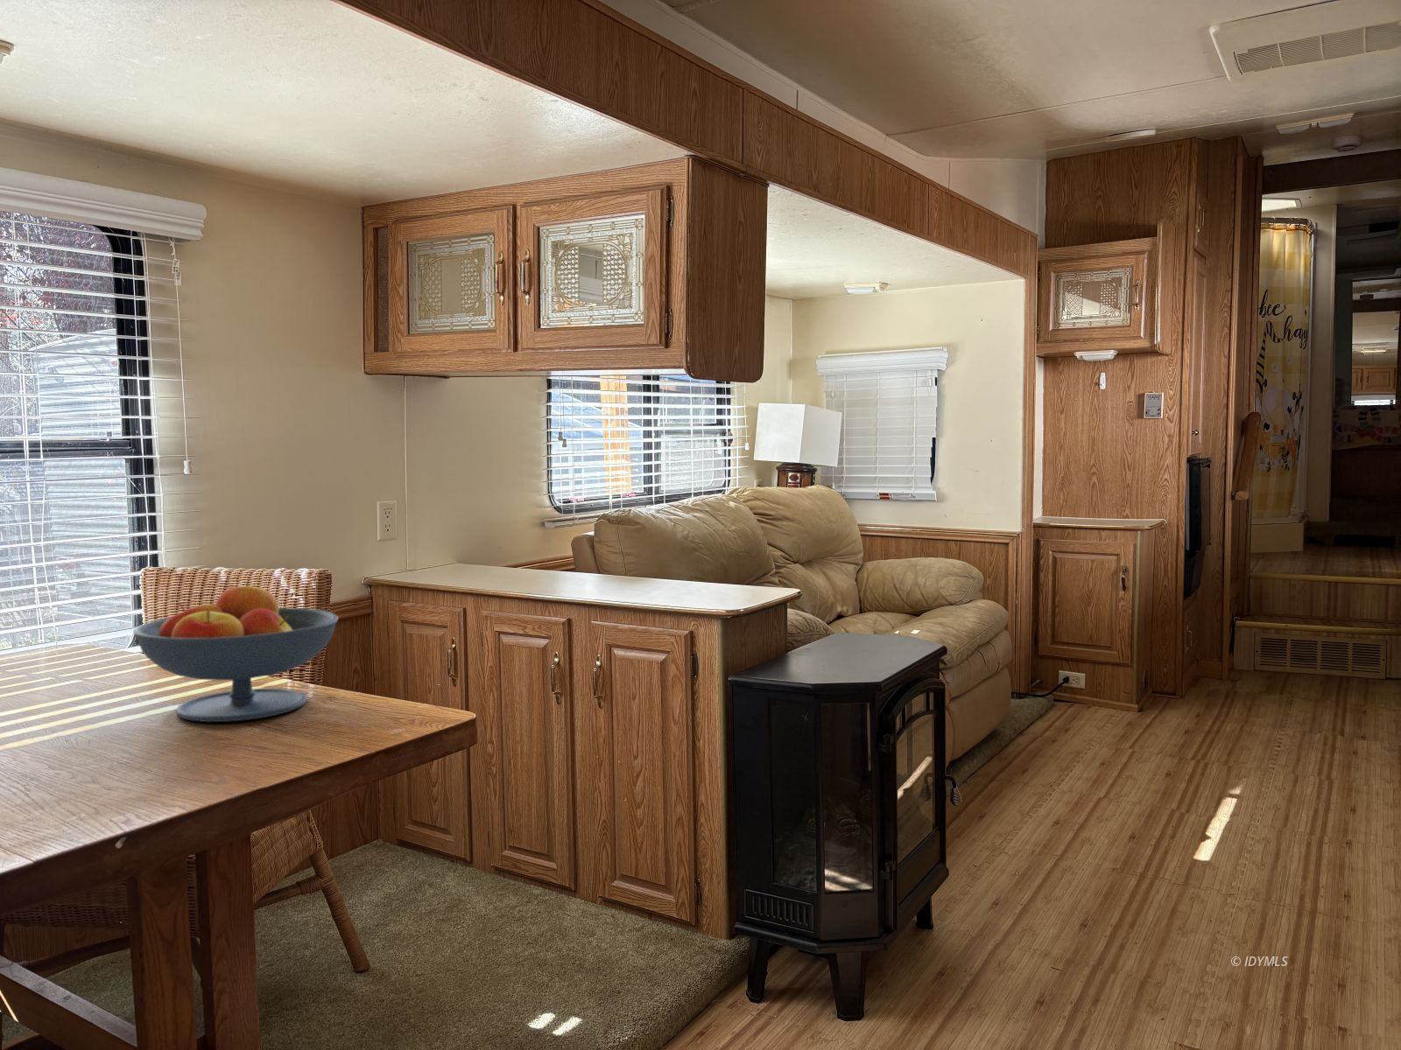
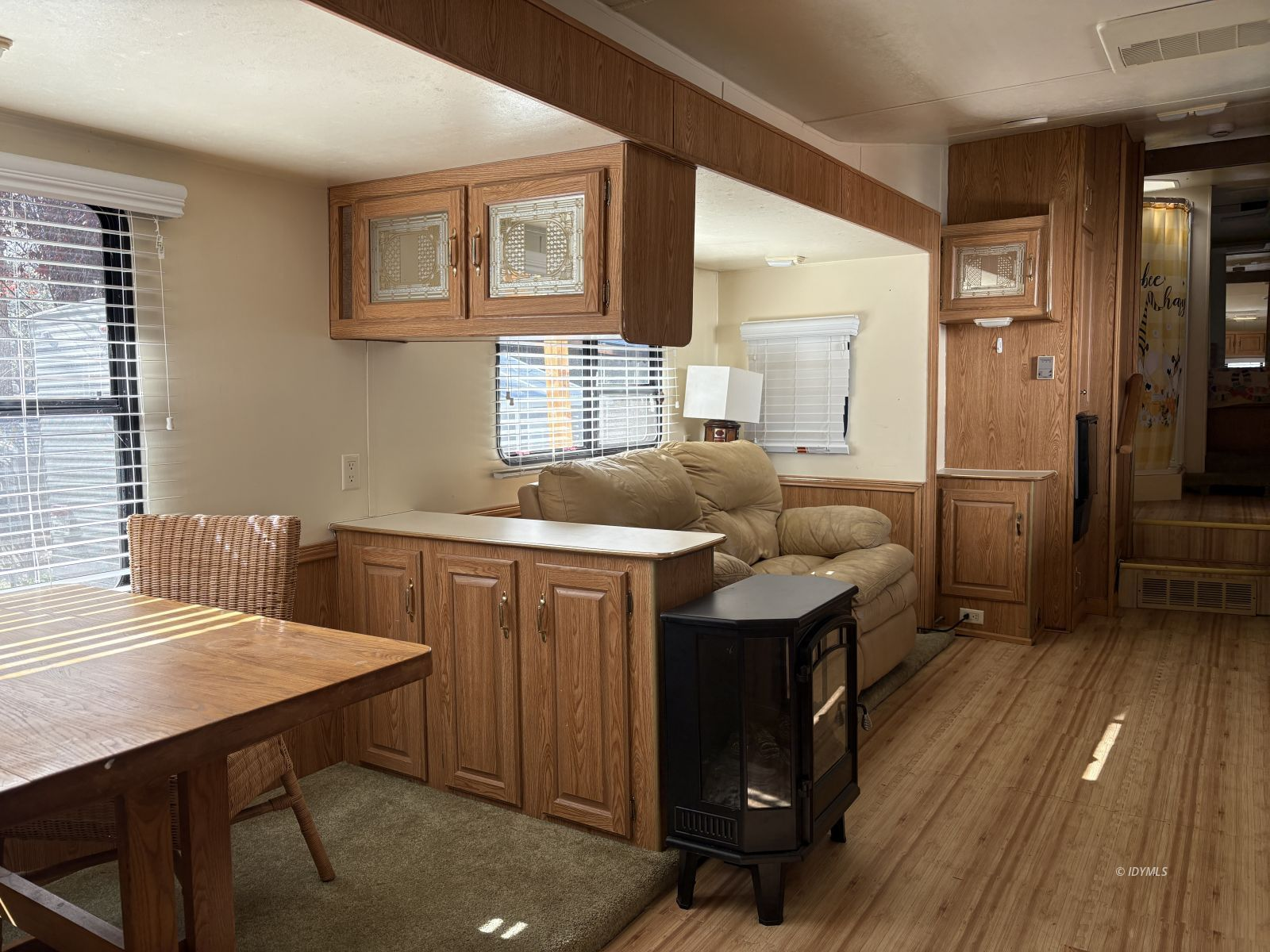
- fruit bowl (239, 650)
